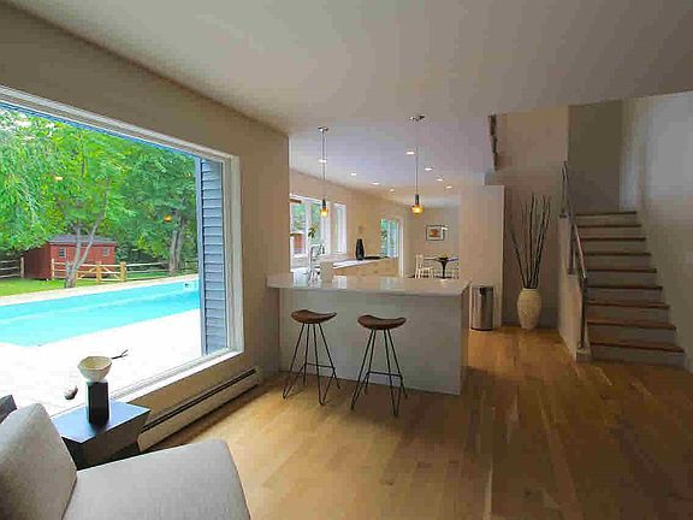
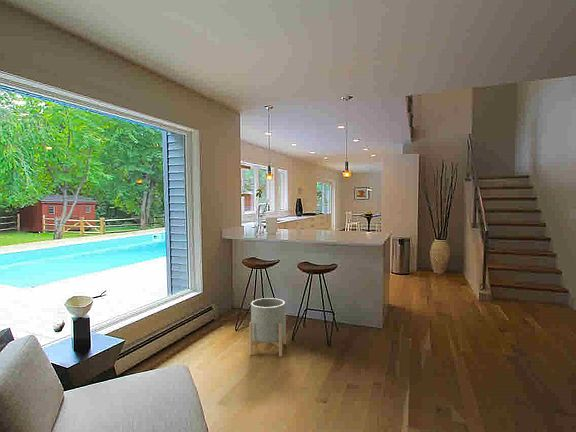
+ planter (268, 325)
